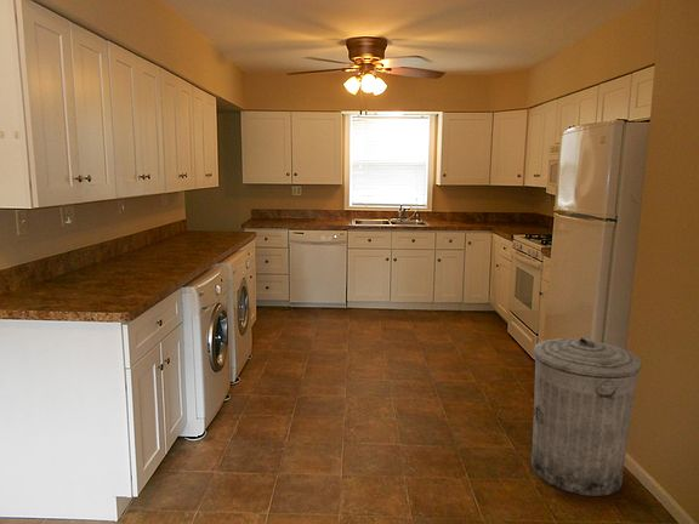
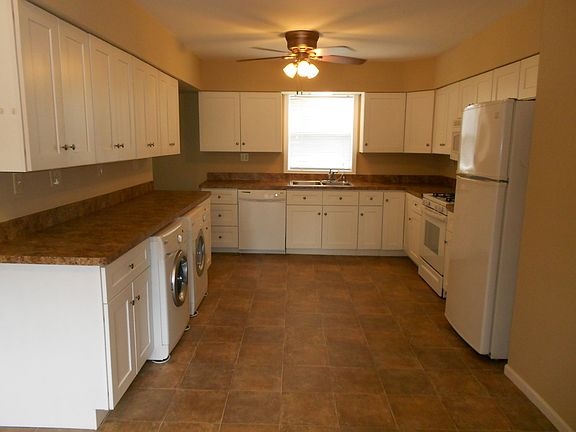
- trash can (580, 406)
